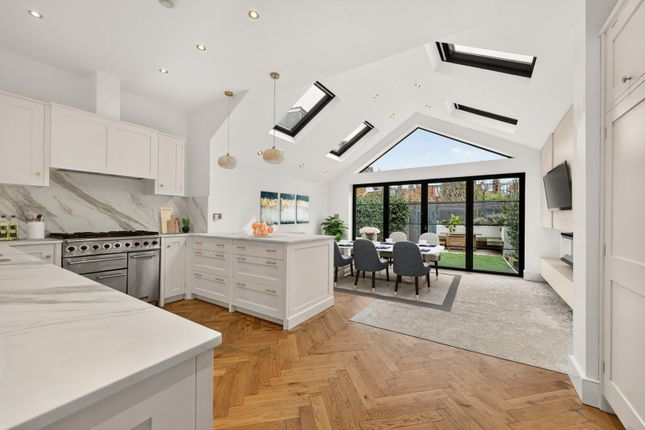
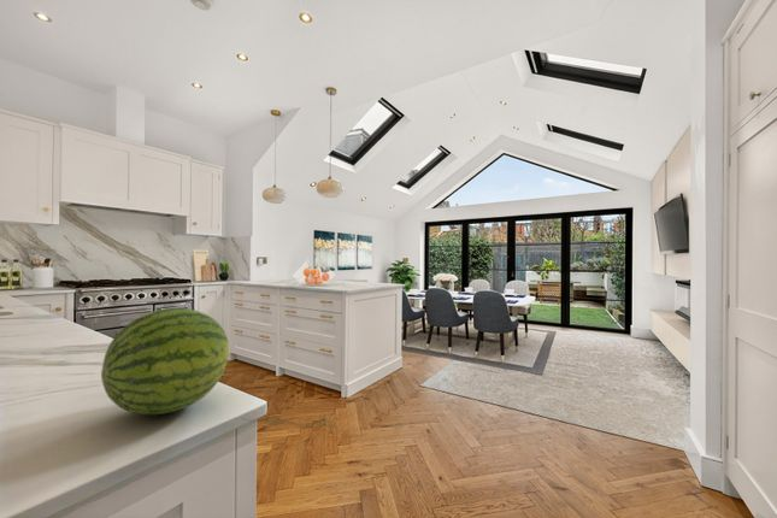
+ fruit (171, 358)
